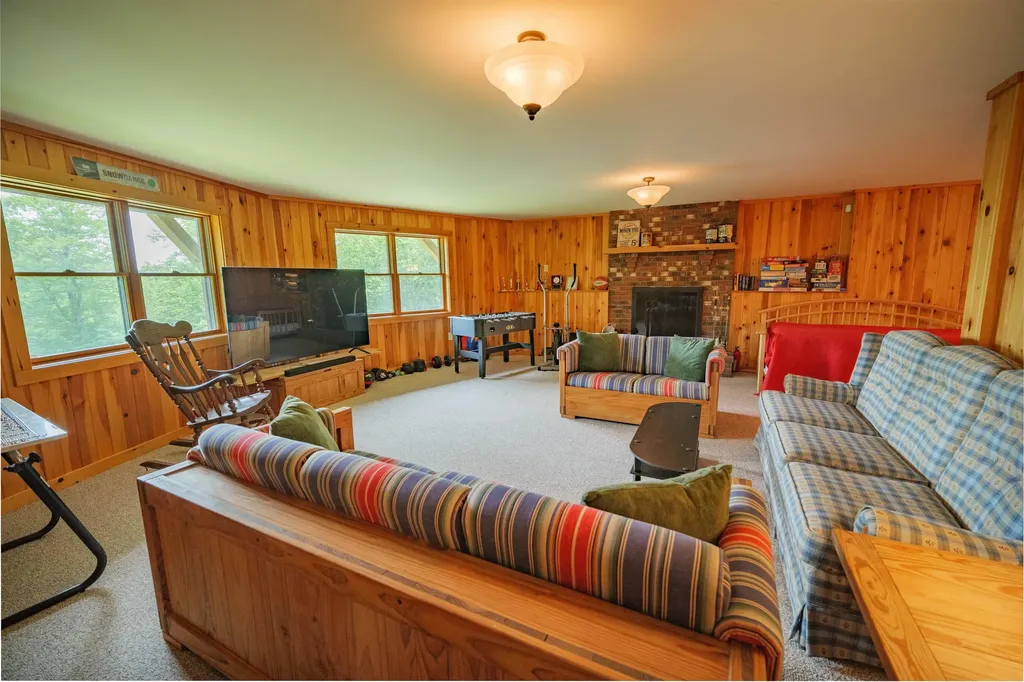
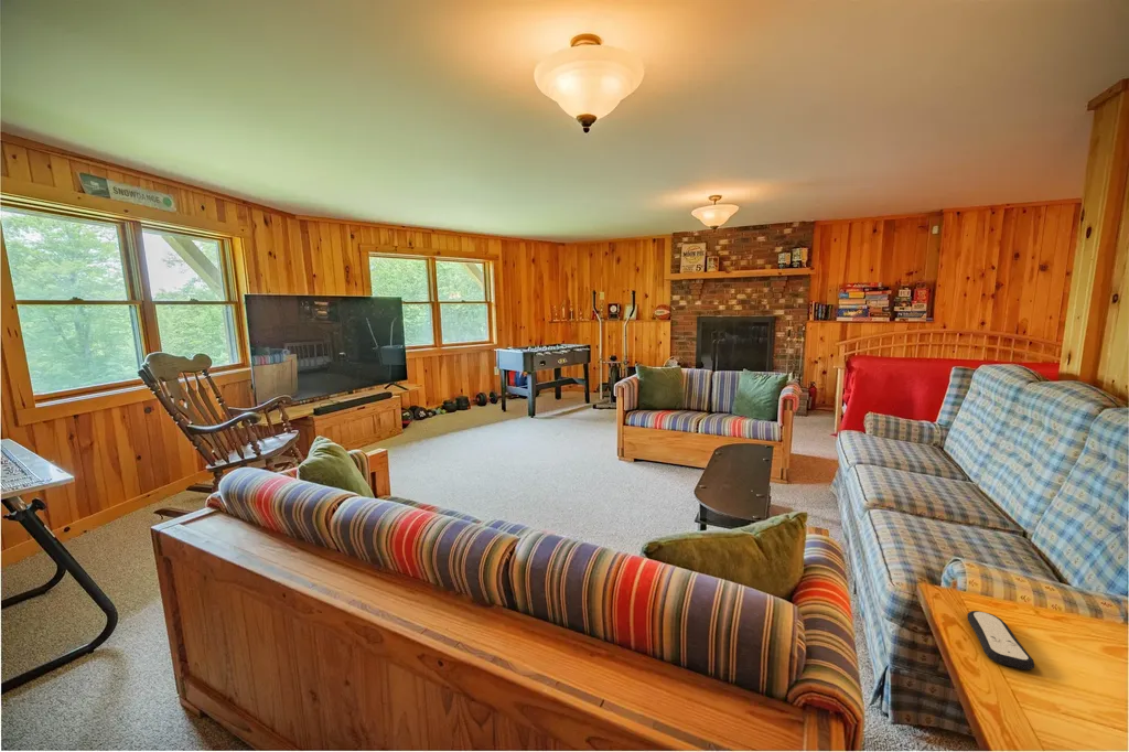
+ remote control (996, 636)
